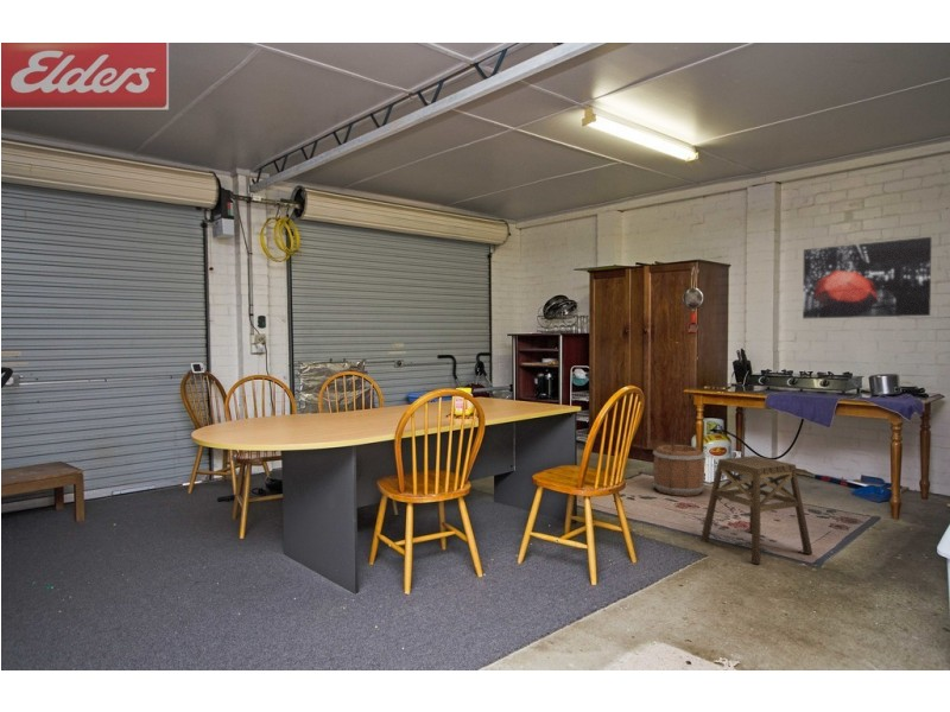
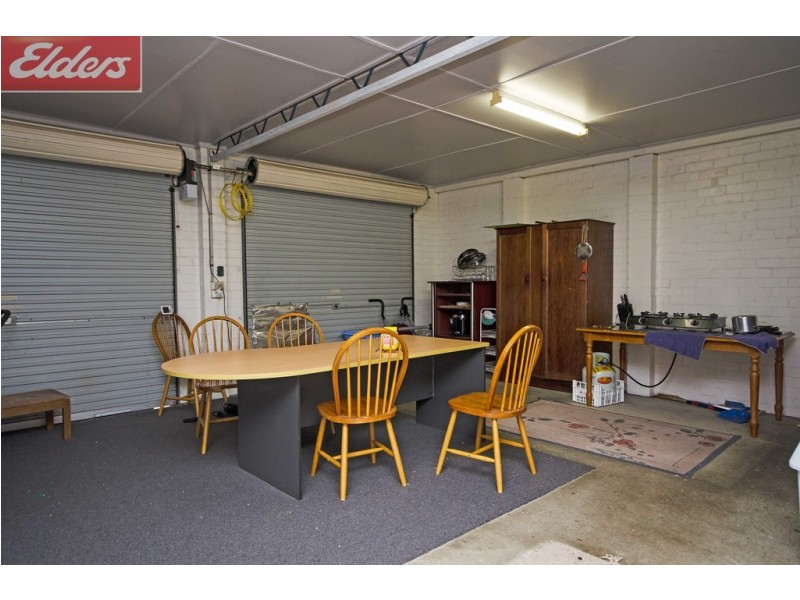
- bucket (678, 469)
- wall art (862, 280)
- stool (754, 504)
